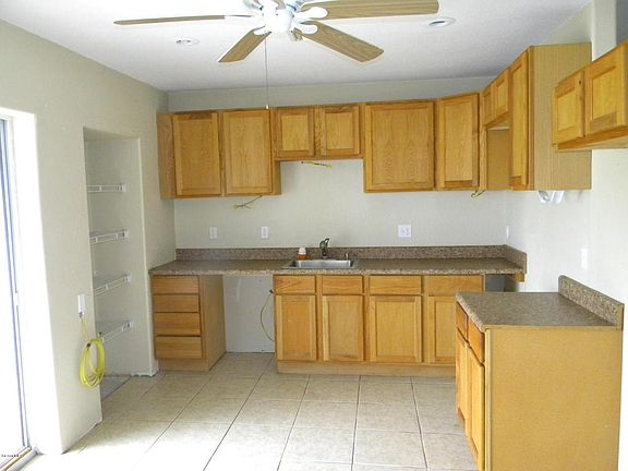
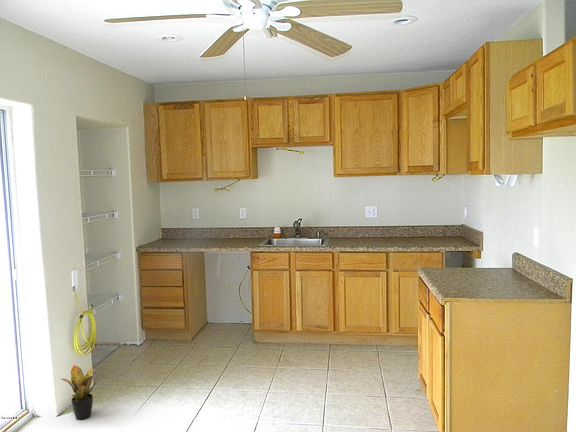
+ potted plant (83, 388)
